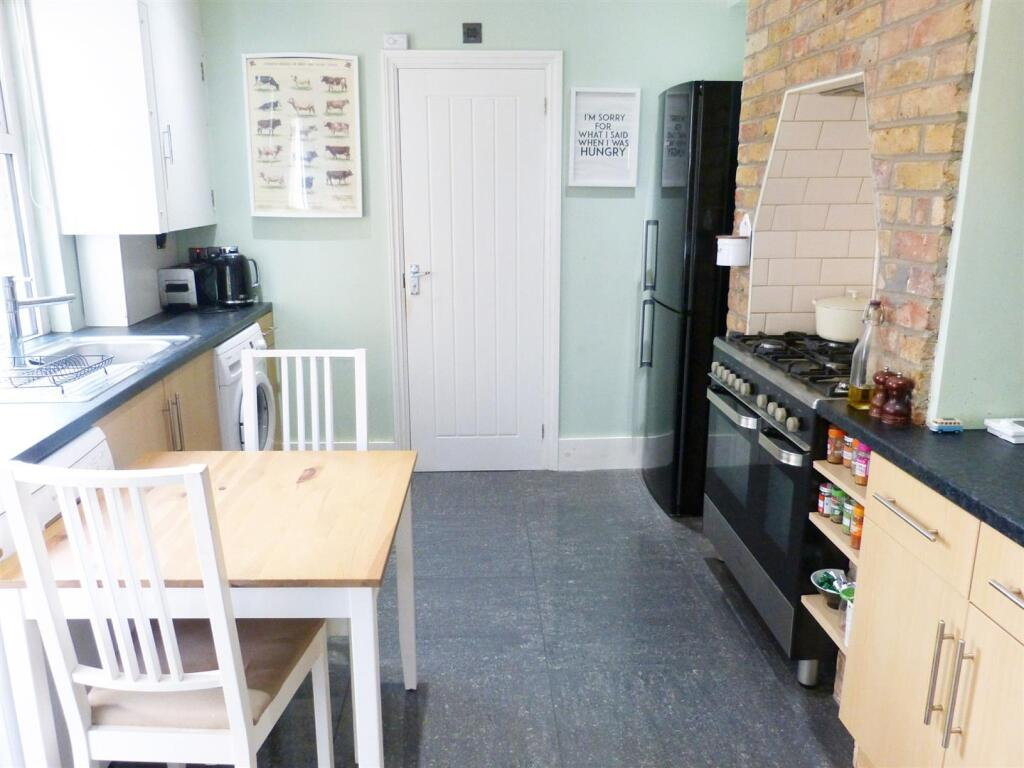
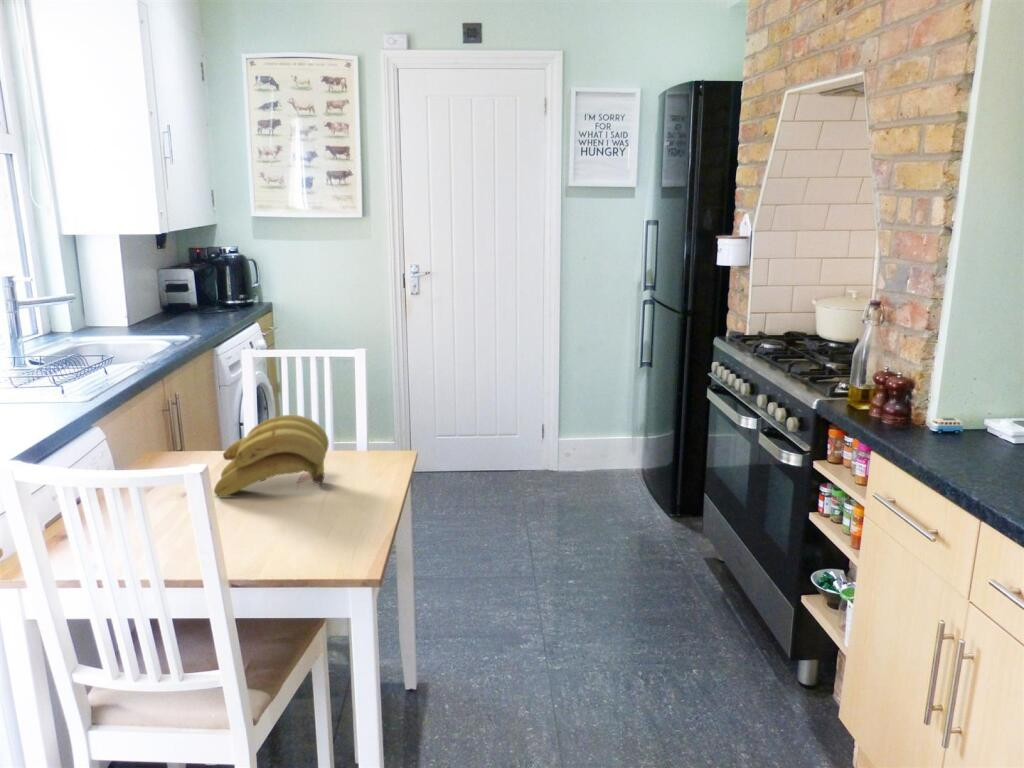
+ banana bunch (272, 453)
